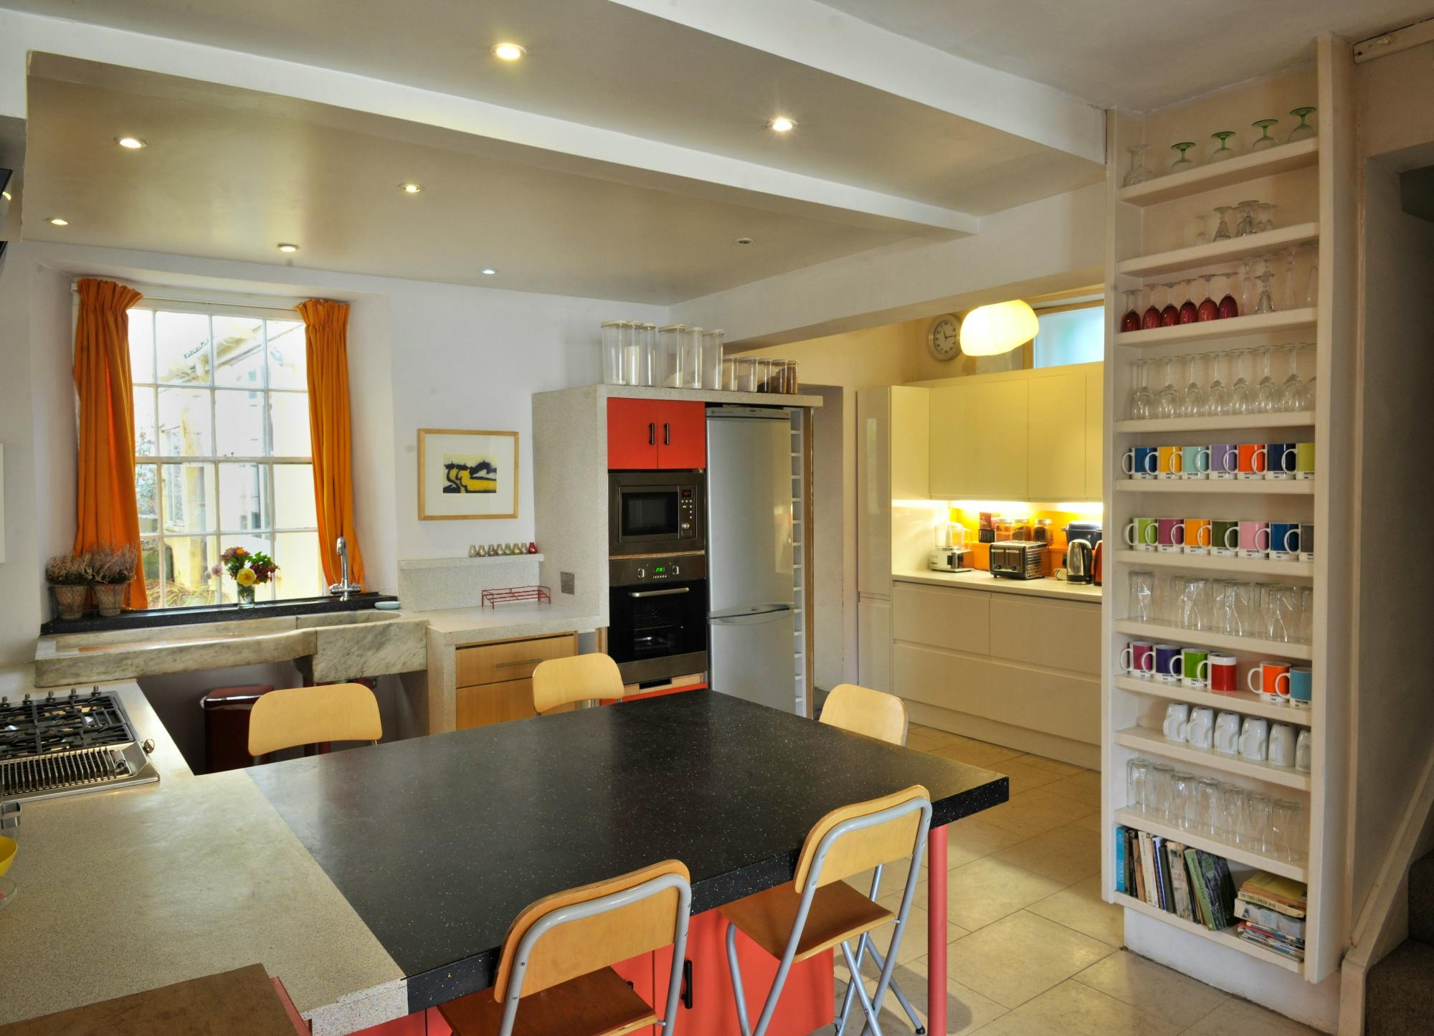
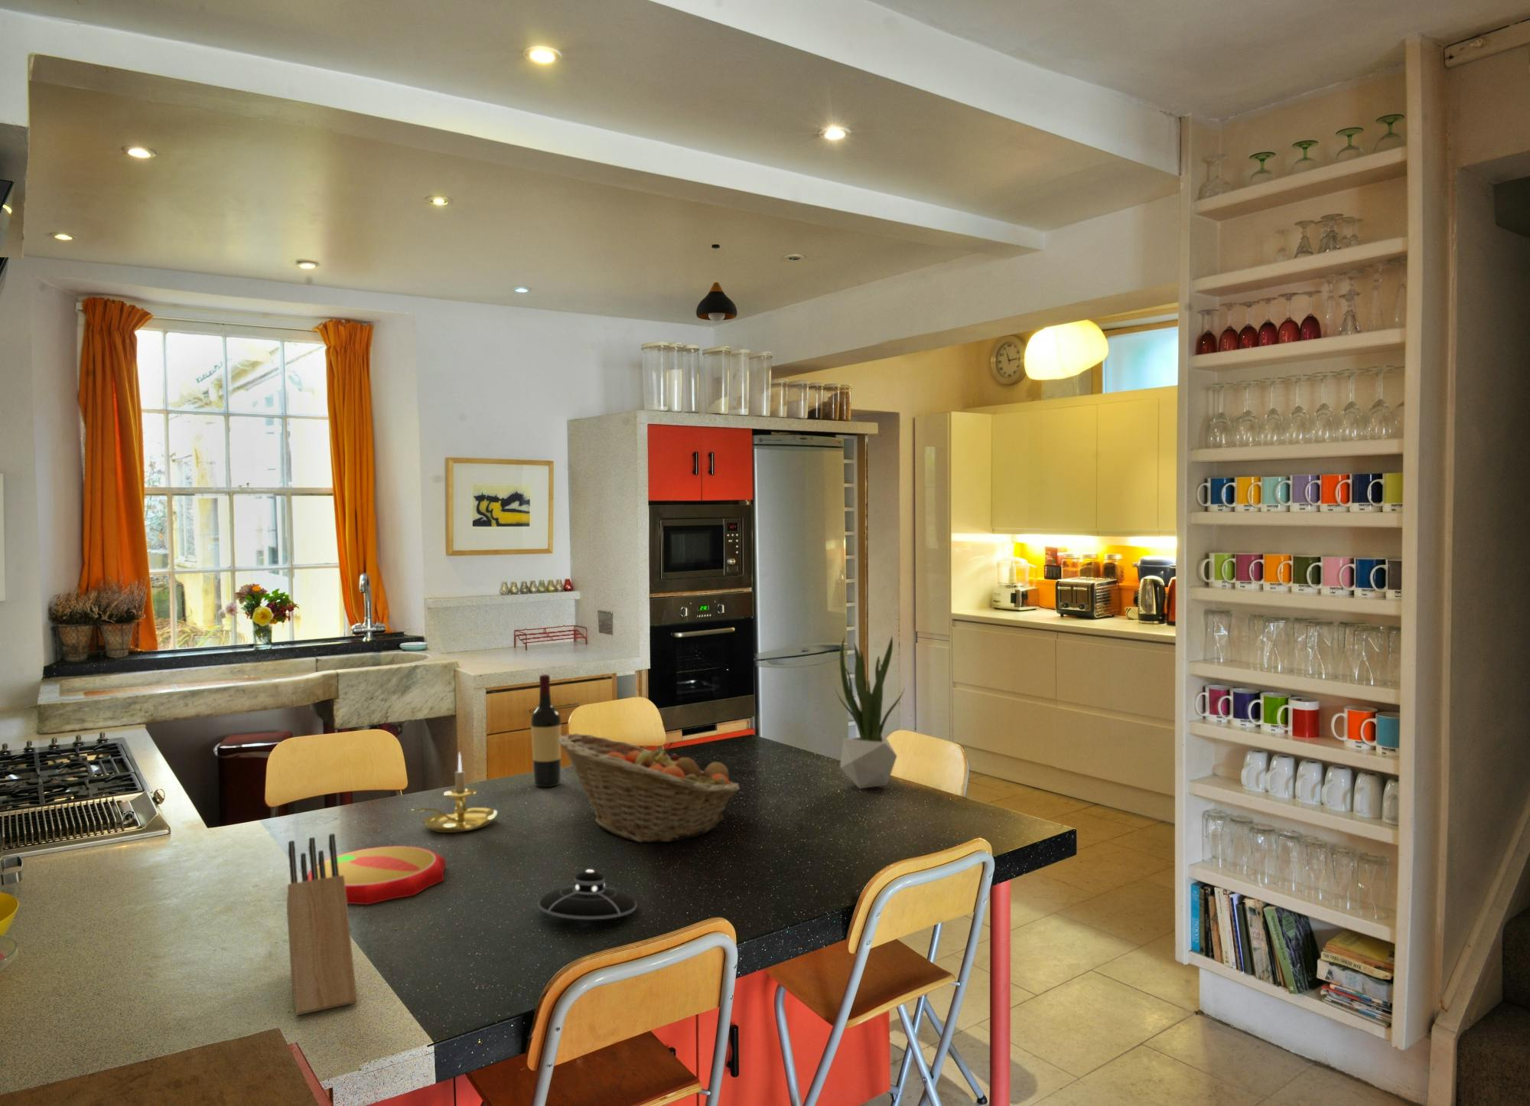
+ plate (375, 870)
+ wine bottle (546, 729)
+ potted plant (865, 712)
+ knife block (318, 916)
+ fruit basket (647, 778)
+ candle holder (455, 789)
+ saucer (587, 891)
+ pendant light (716, 283)
